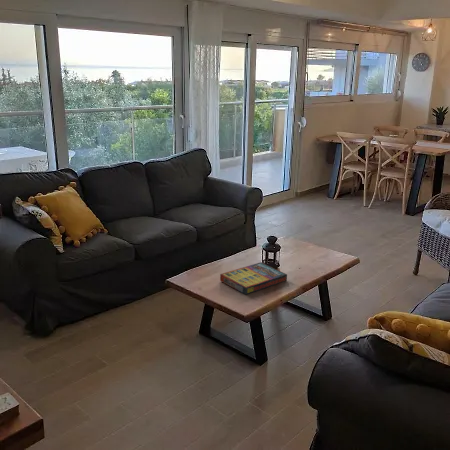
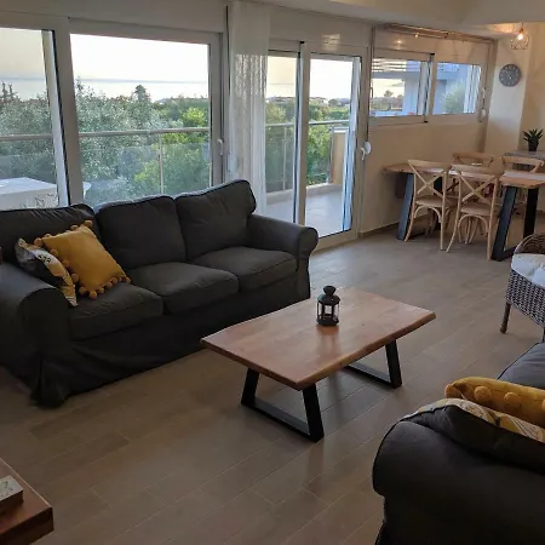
- game compilation box (253, 277)
